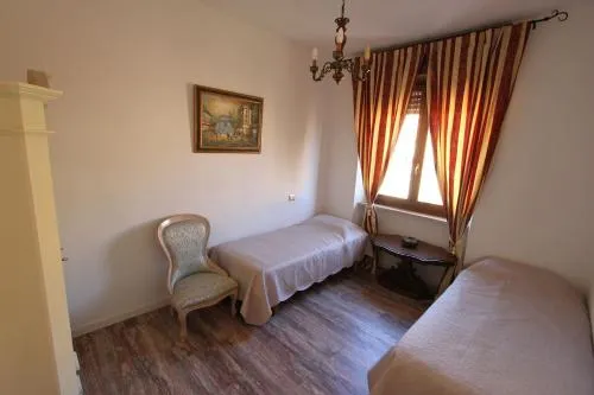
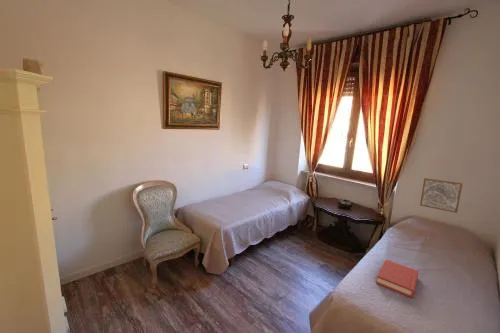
+ wall art (440, 194)
+ hardback book (397, 276)
